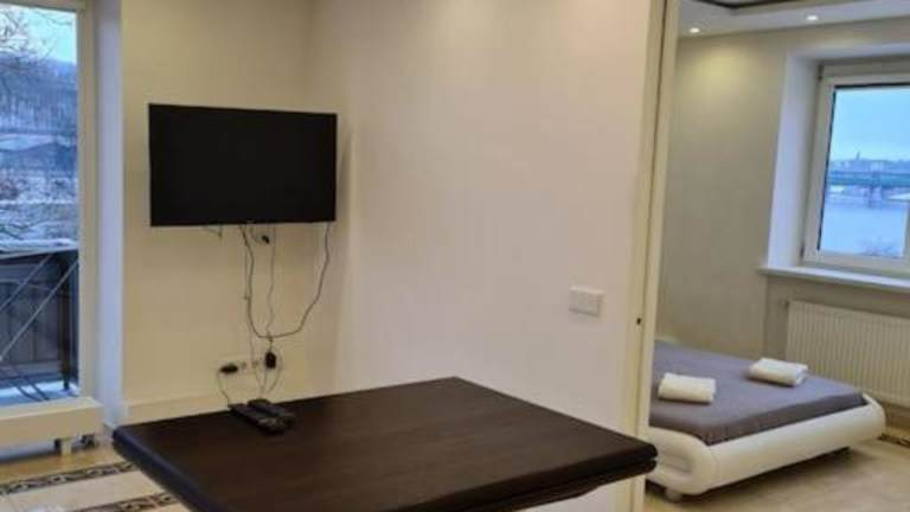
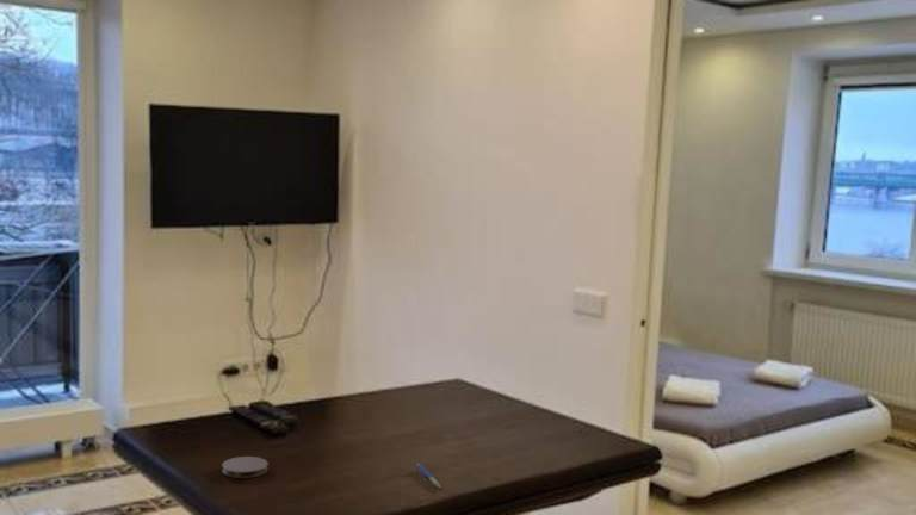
+ pen (428, 476)
+ coaster (245, 466)
